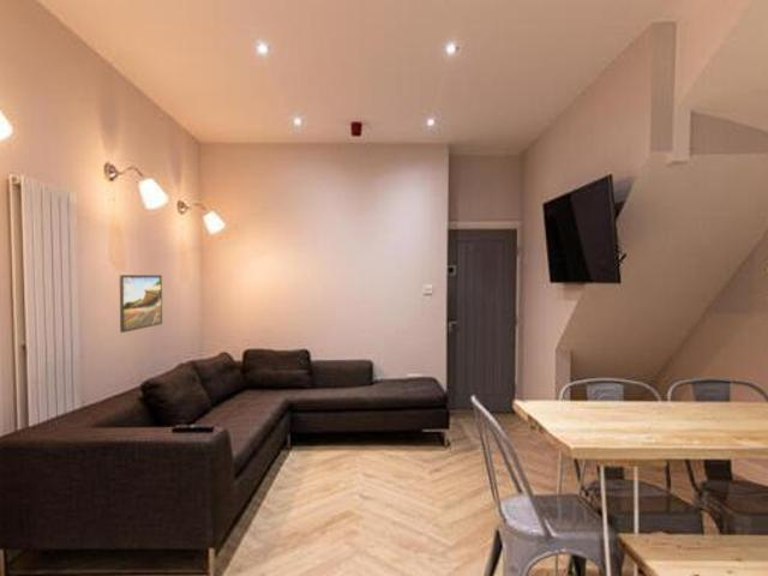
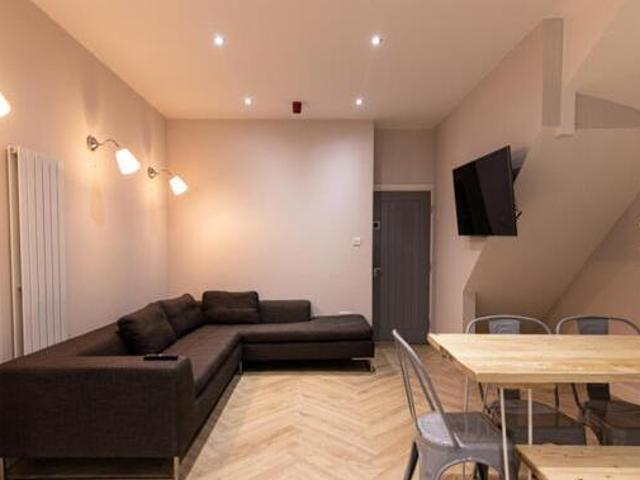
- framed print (142, 301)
